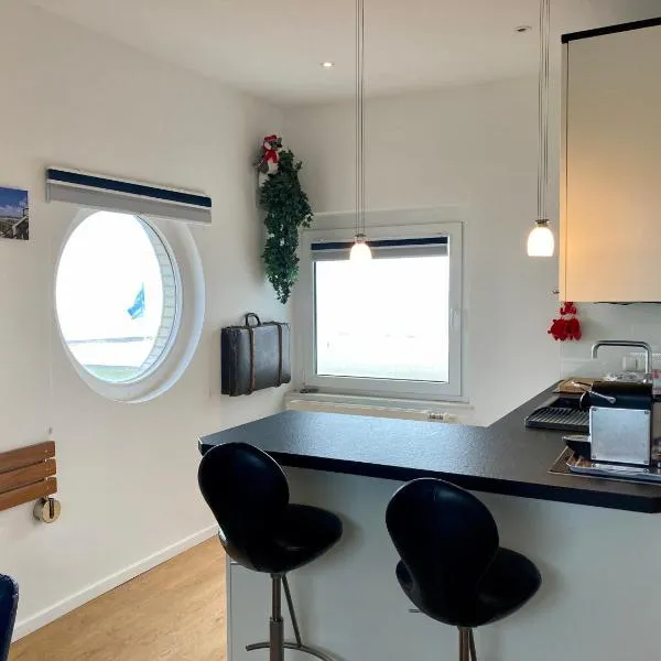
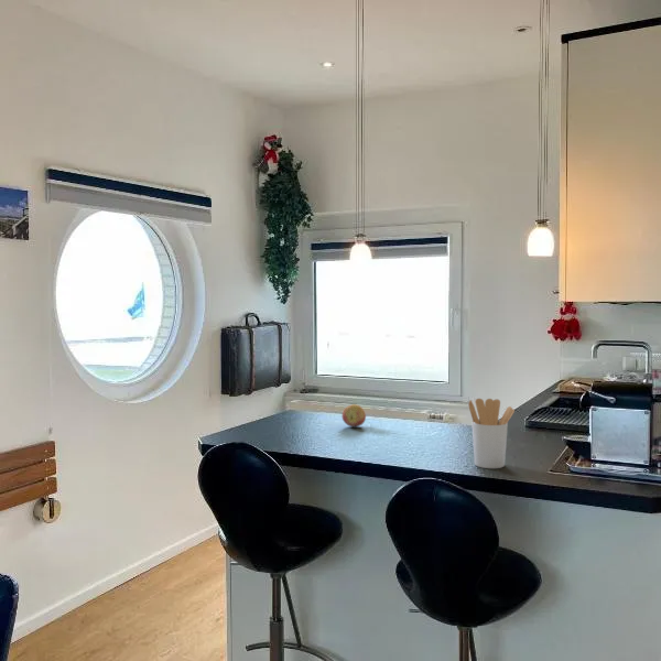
+ utensil holder (488, 431)
+ fruit (354, 415)
